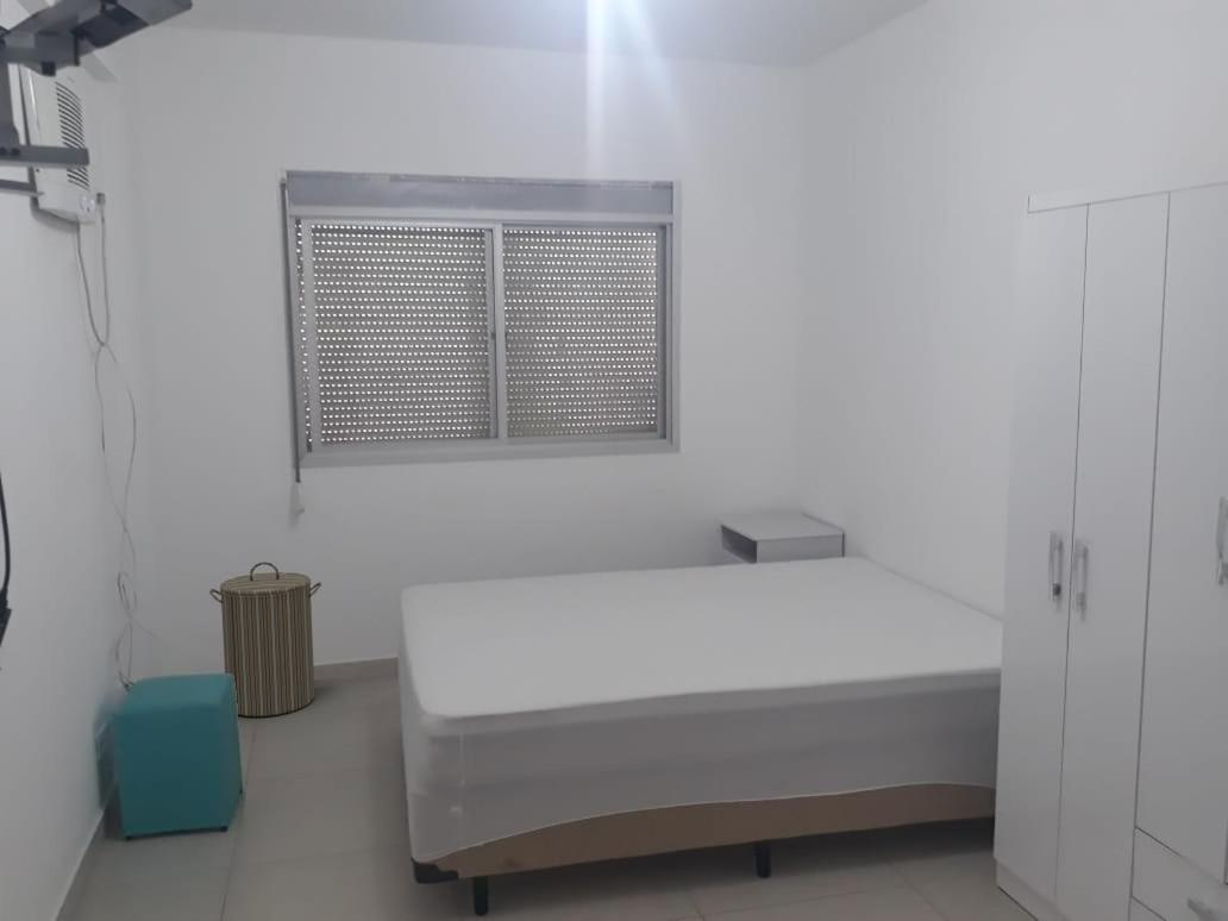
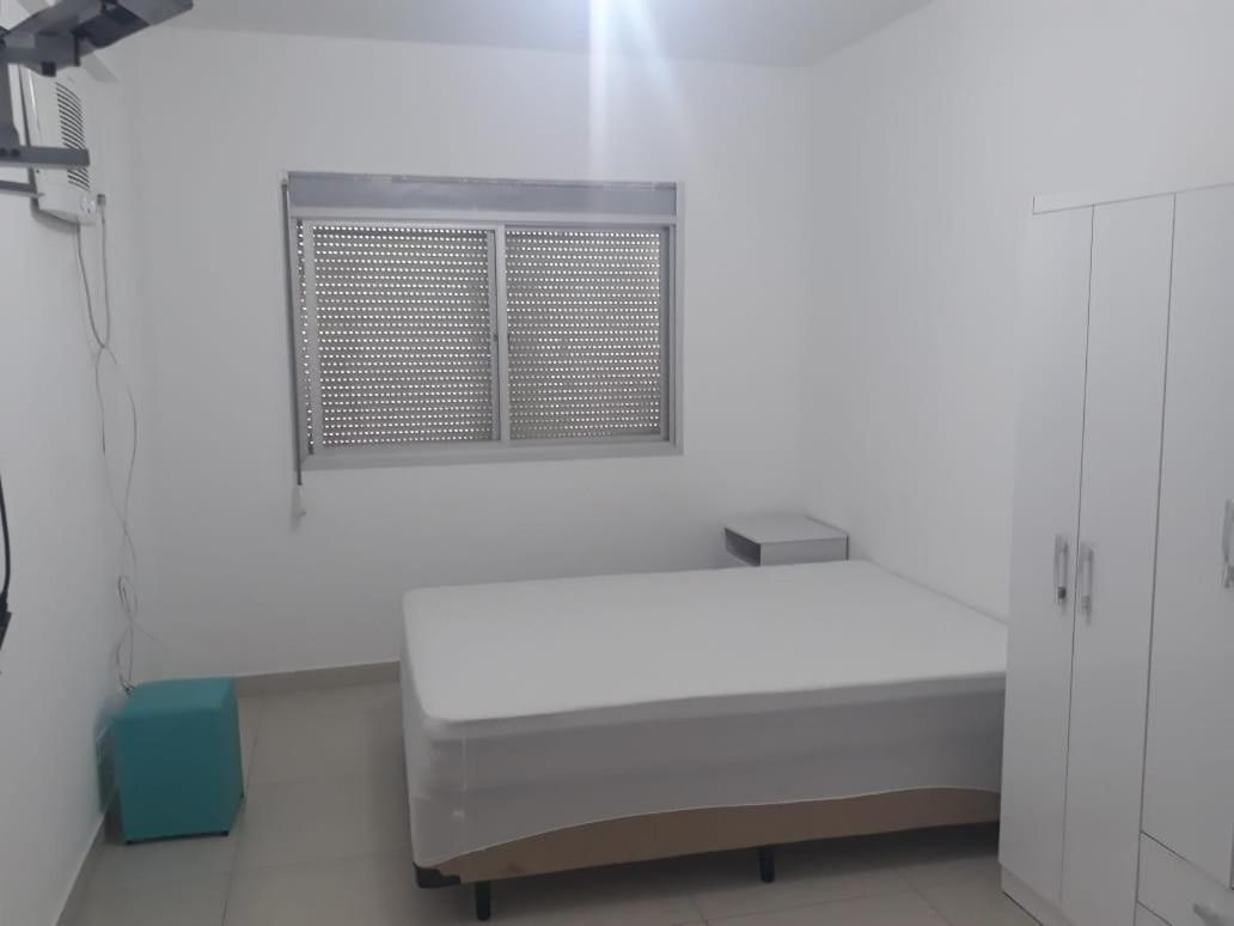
- laundry hamper (268, 632)
